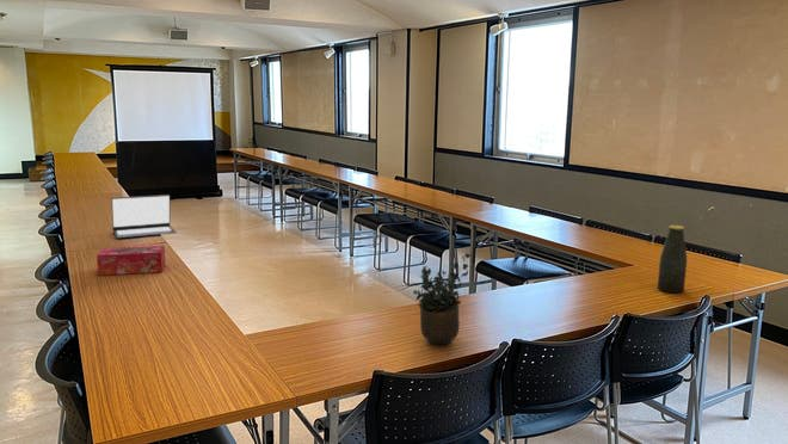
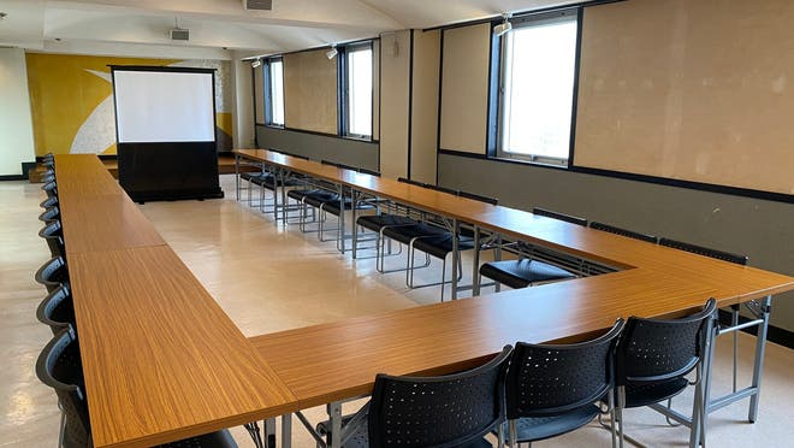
- laptop (143, 215)
- tissue box (131, 259)
- potted plant (441, 296)
- bottle (673, 258)
